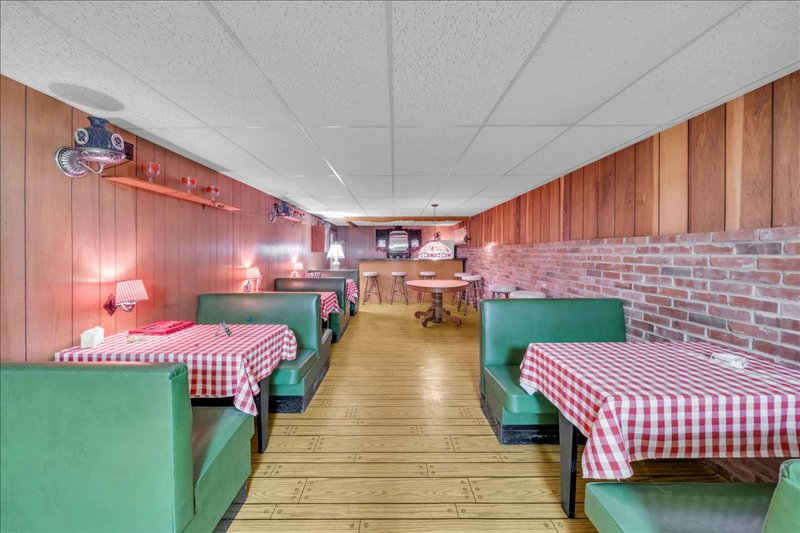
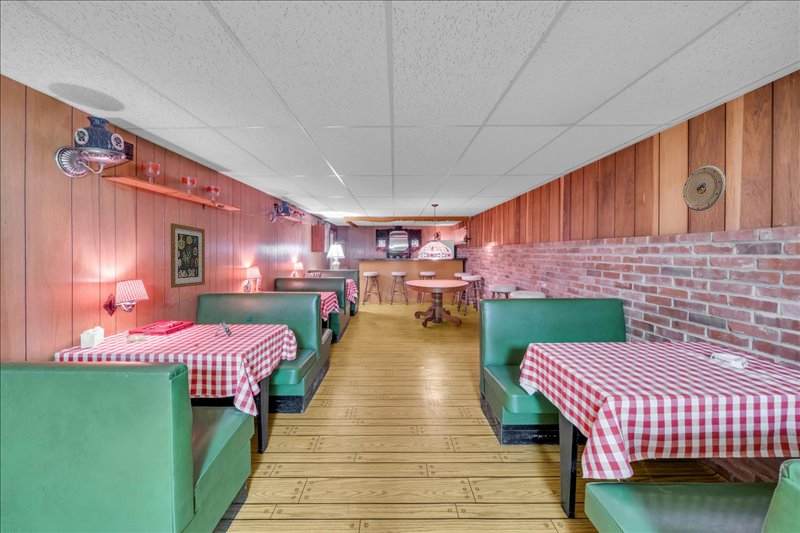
+ wall art (189, 256)
+ plate (702, 188)
